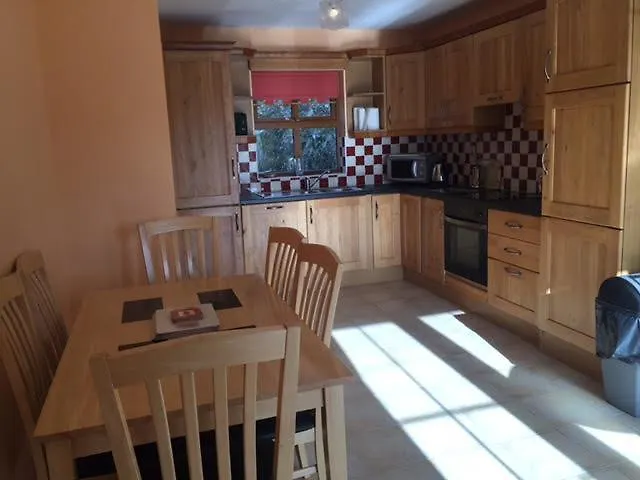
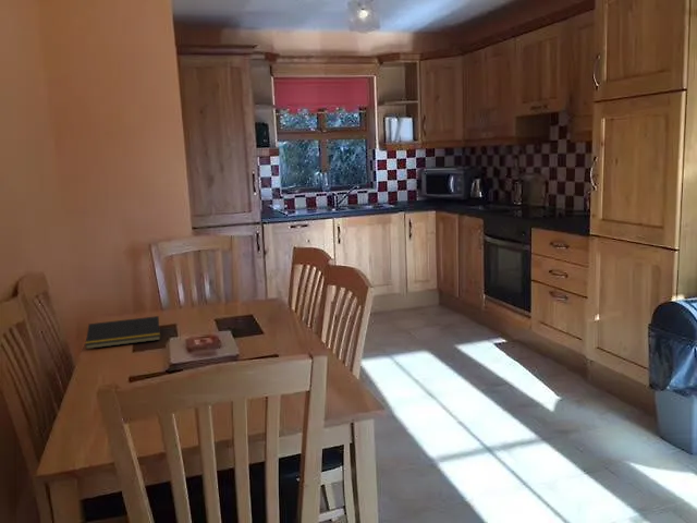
+ notepad (123, 331)
